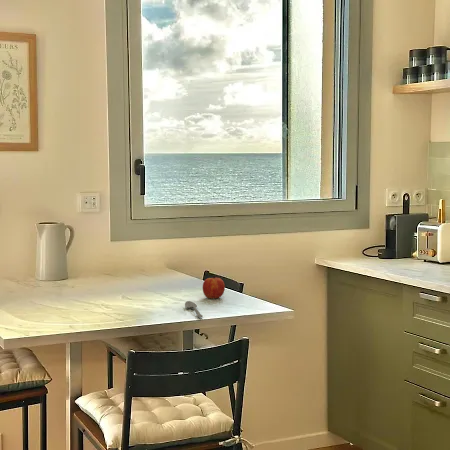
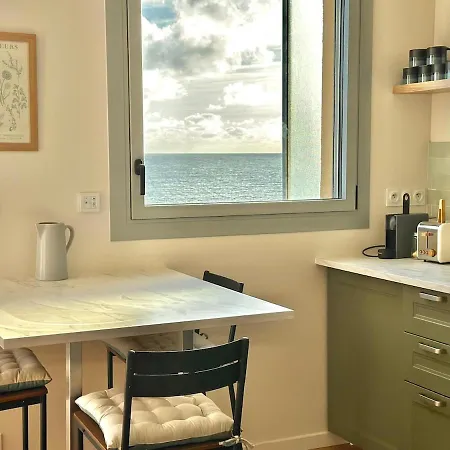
- fruit (213, 286)
- spoon (194, 308)
